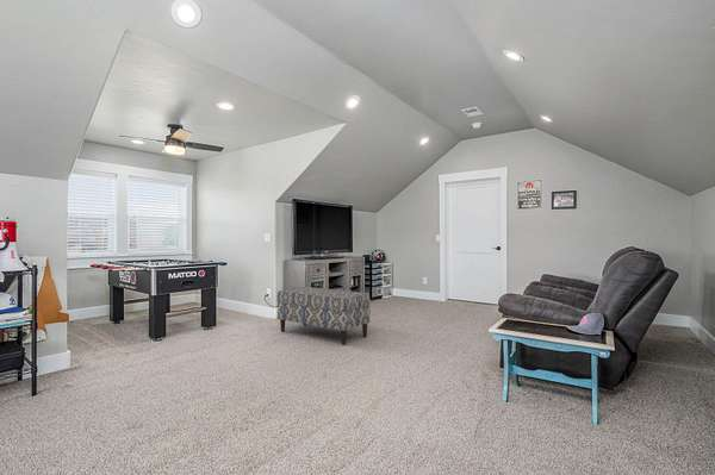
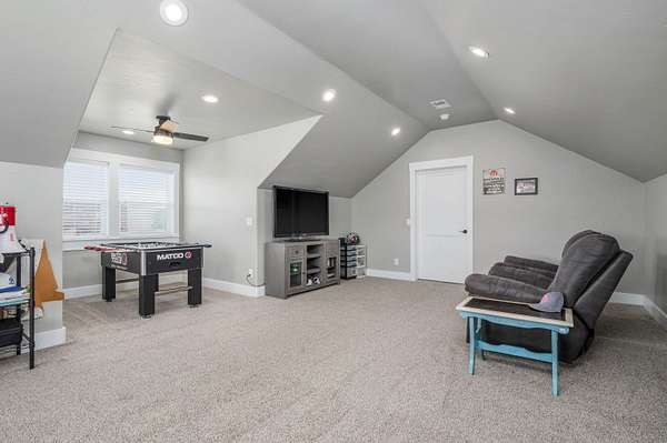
- bench (322, 312)
